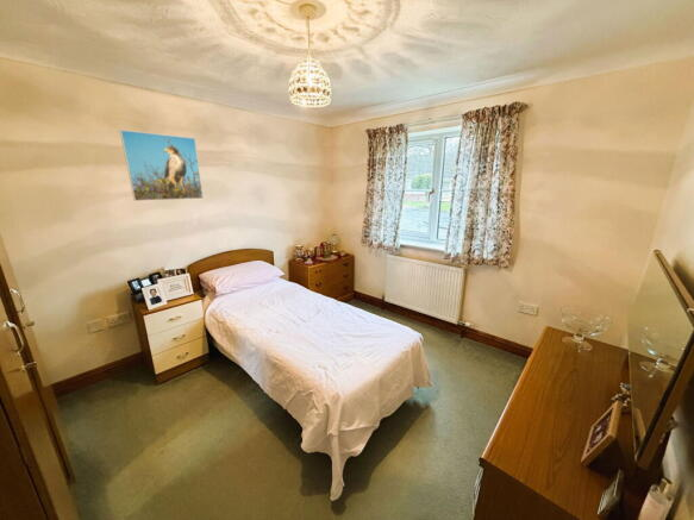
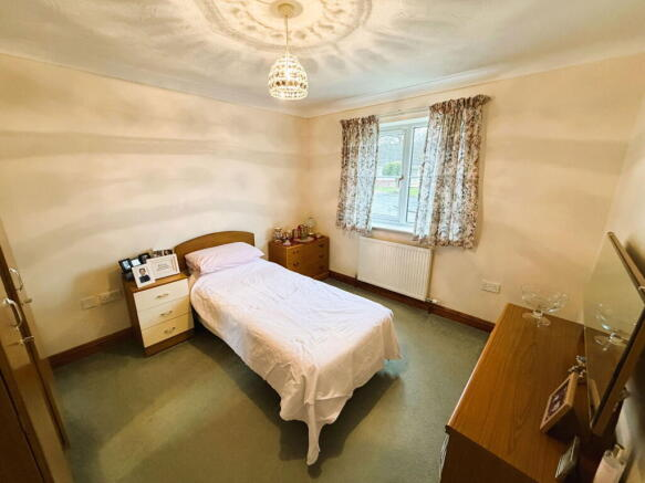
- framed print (165, 168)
